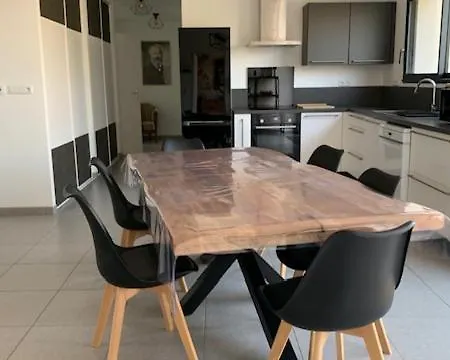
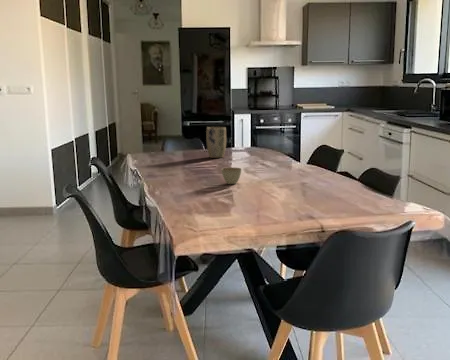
+ plant pot (216, 142)
+ flower pot (231, 176)
